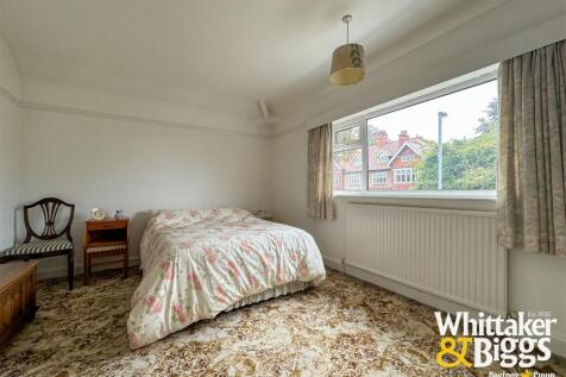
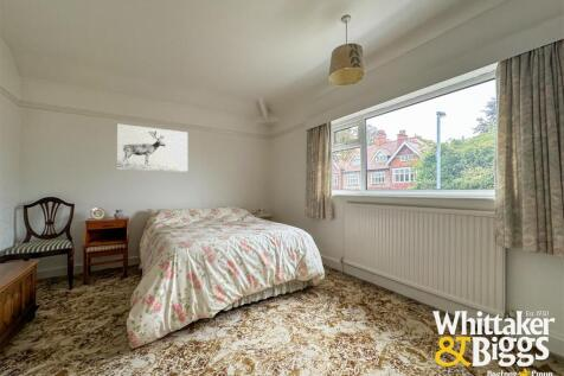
+ wall art (154, 149)
